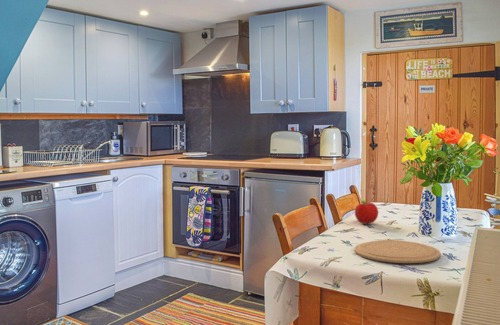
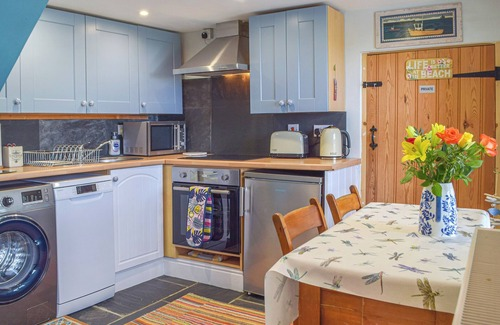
- plate (396, 250)
- fruit (366, 211)
